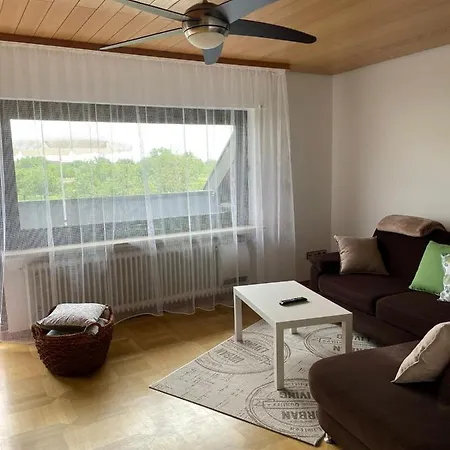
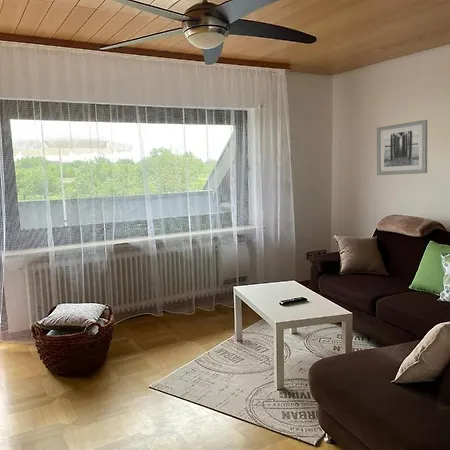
+ wall art (400, 149)
